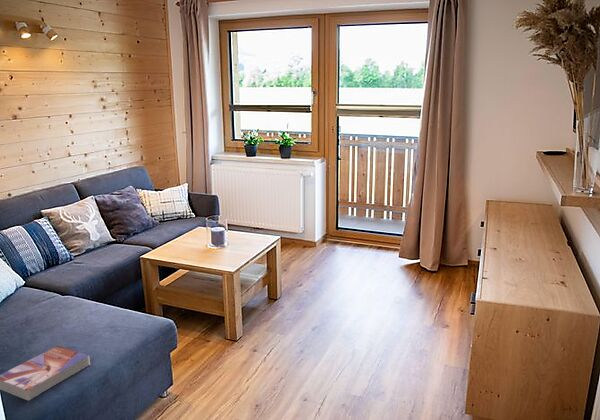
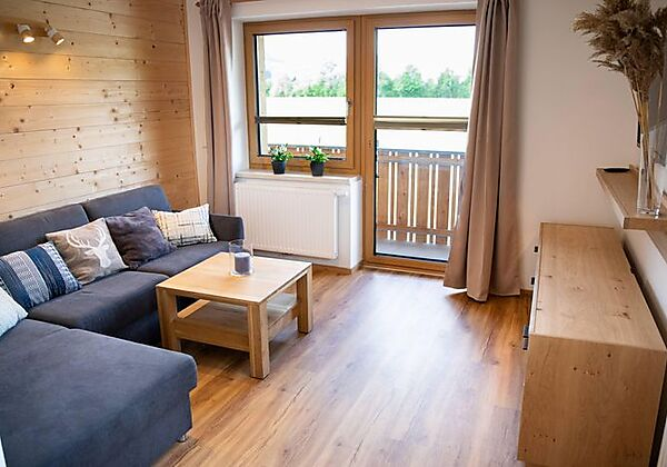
- textbook (44, 370)
